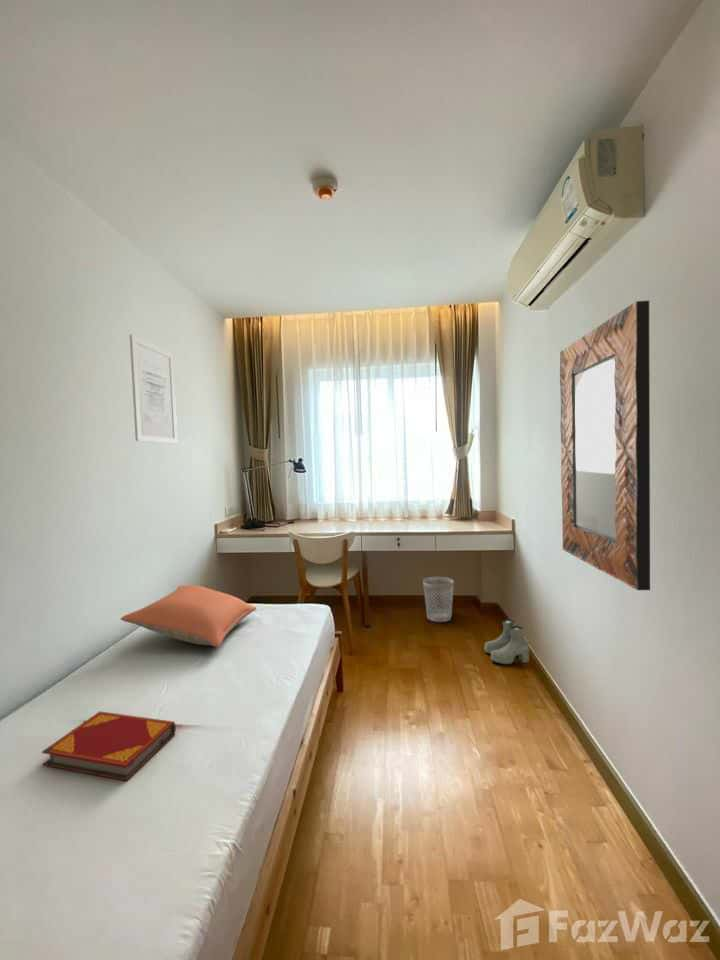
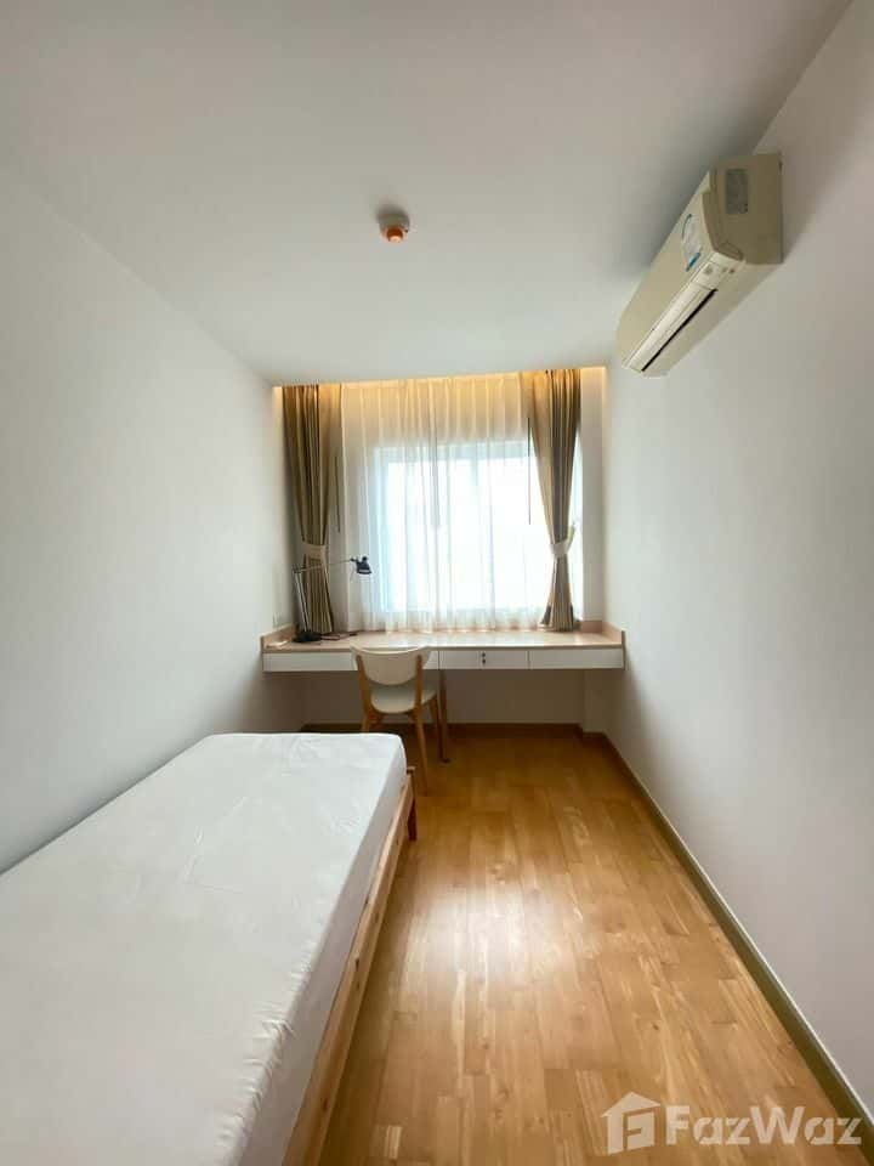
- wastebasket (438, 598)
- pillow (196, 613)
- wall art (155, 393)
- home mirror (596, 450)
- hardback book (112, 742)
- boots (506, 640)
